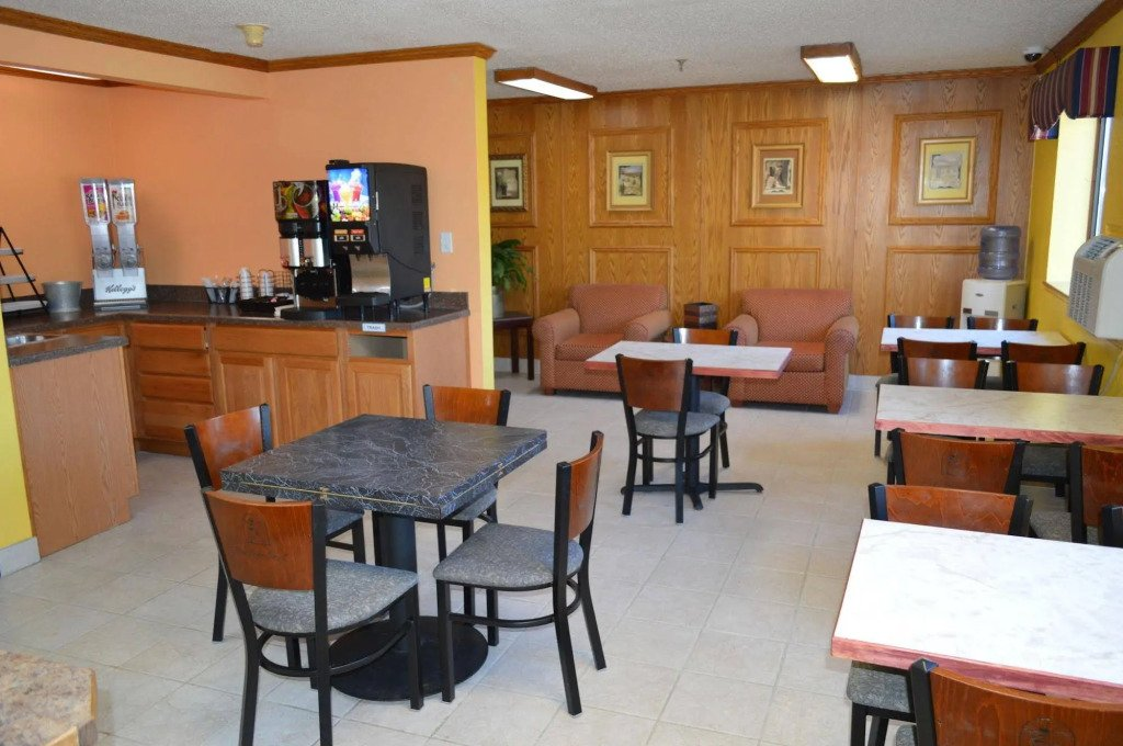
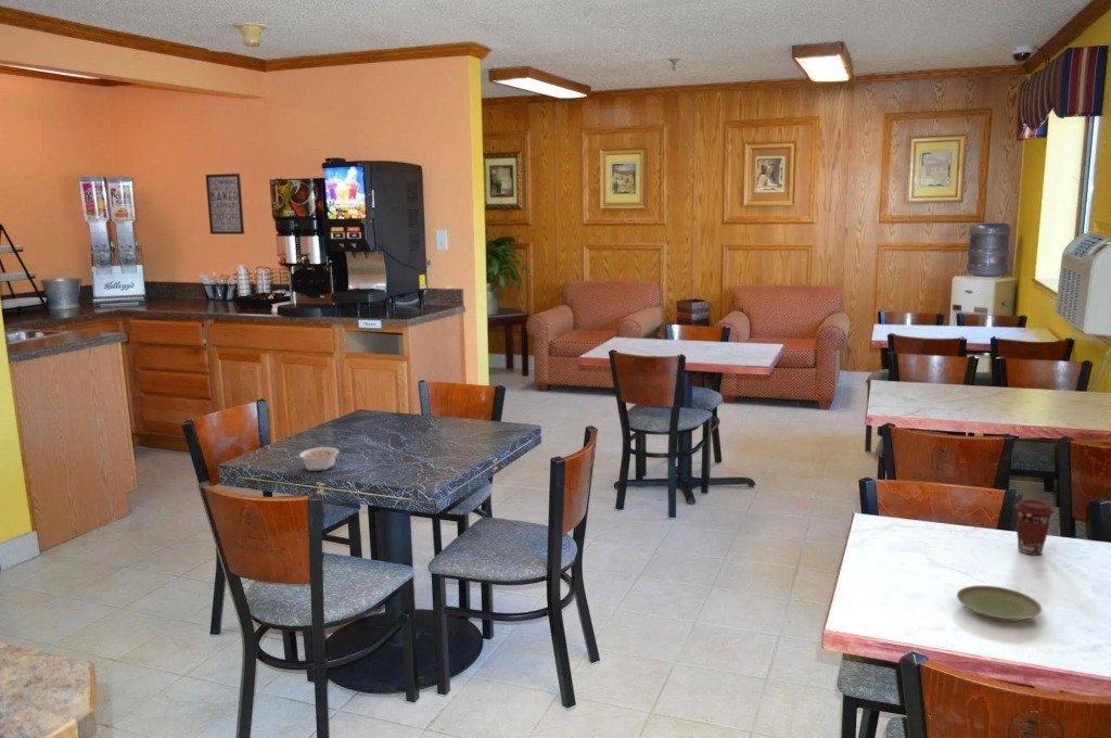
+ legume (318, 458)
+ coffee cup (1032, 526)
+ plate (997, 606)
+ wall art (225, 204)
